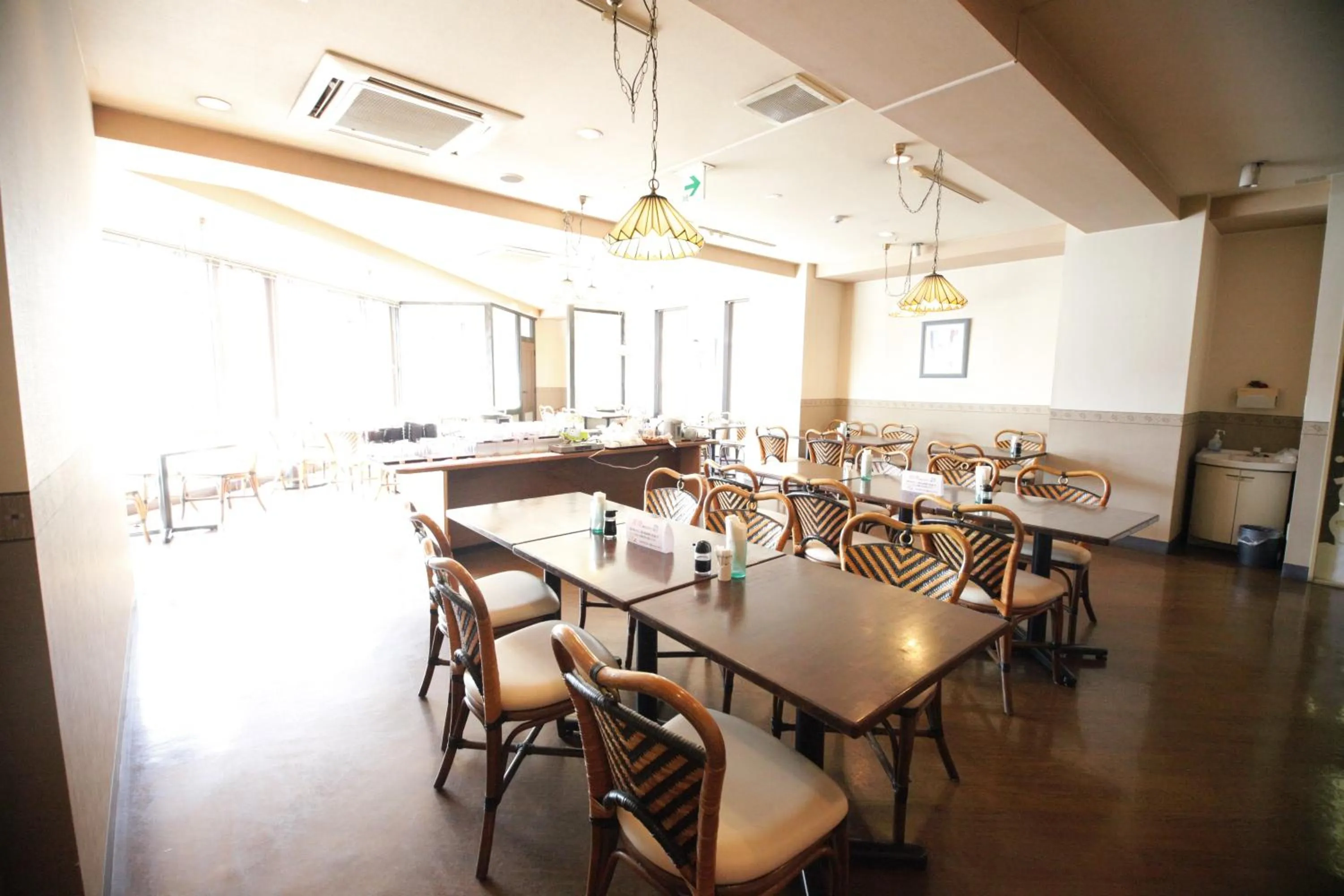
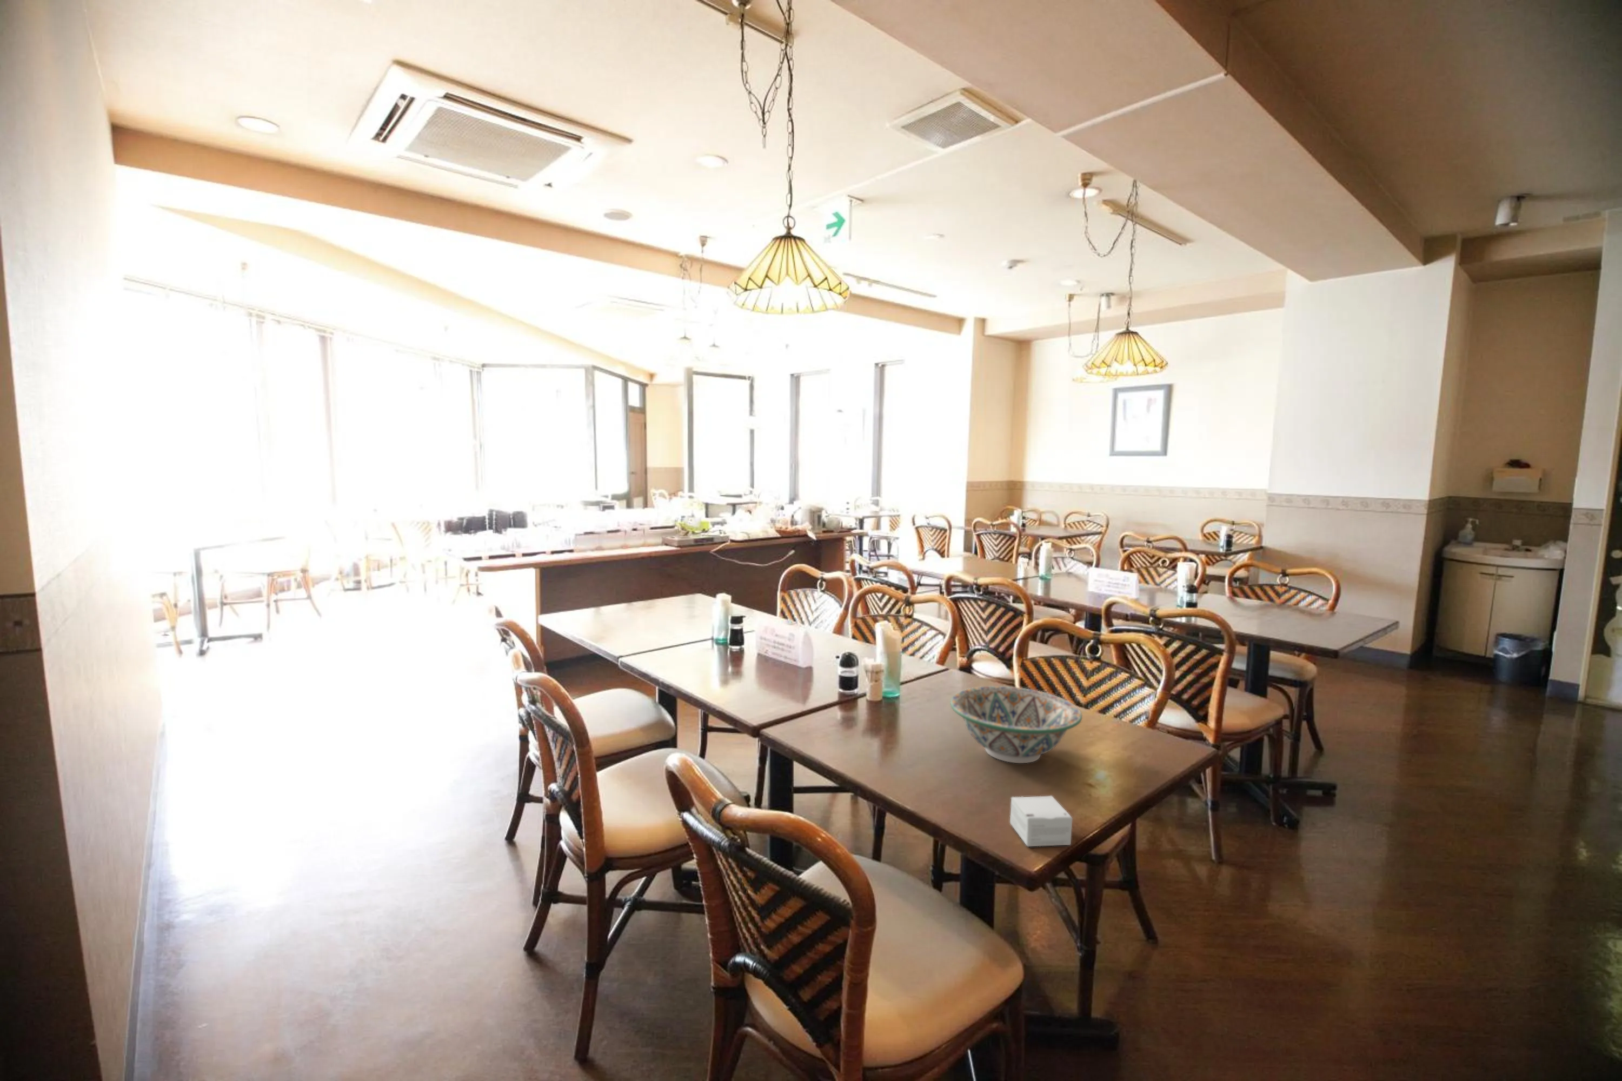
+ decorative bowl (1014, 729)
+ small box (1040, 820)
